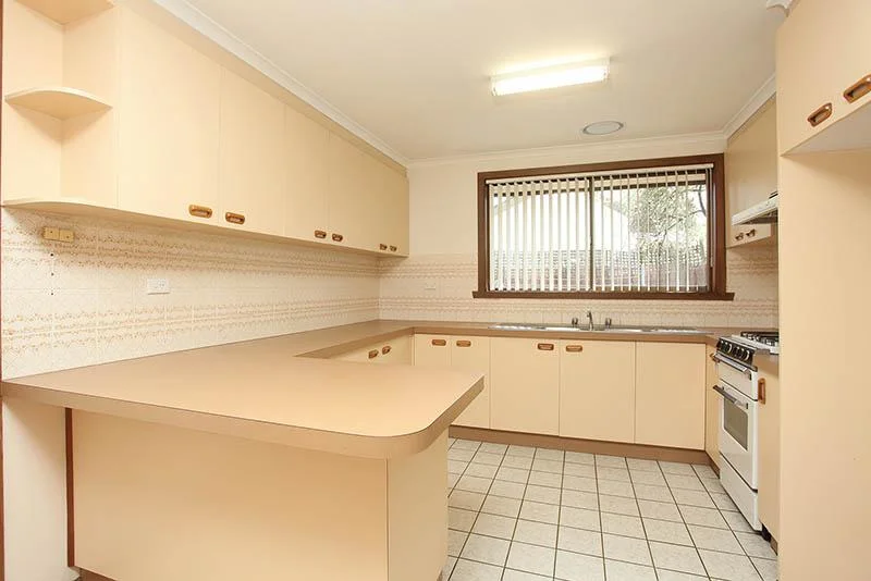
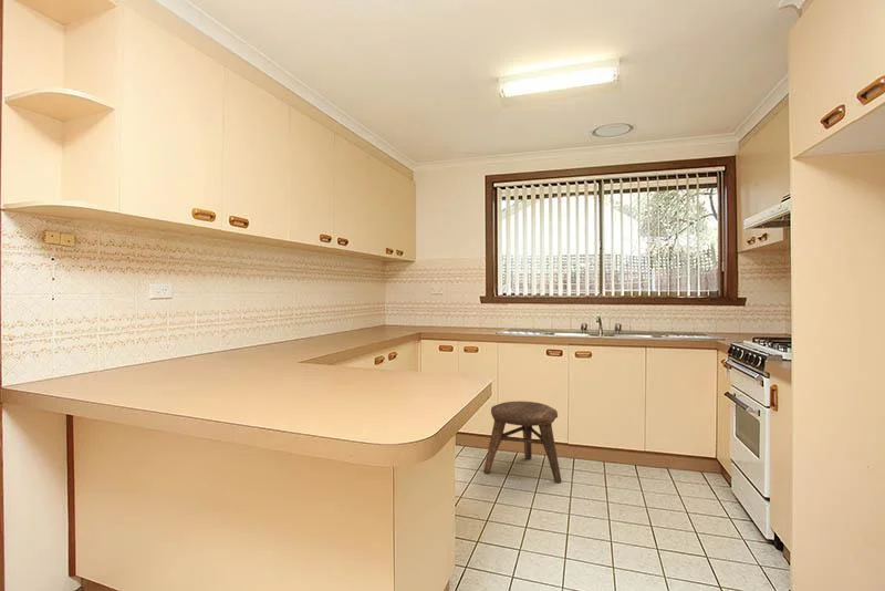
+ stool (523, 438)
